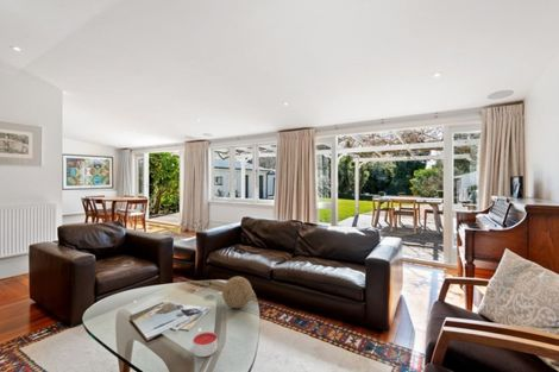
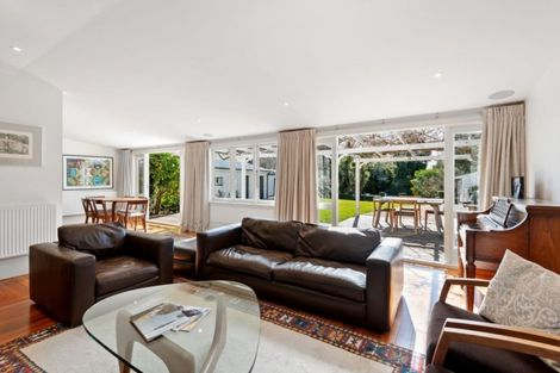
- decorative ball (237, 291)
- candle (205, 342)
